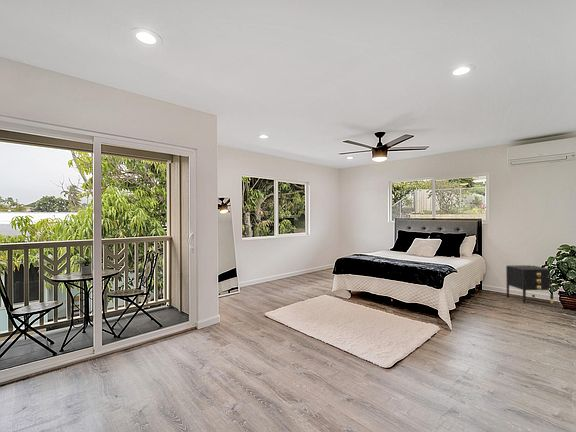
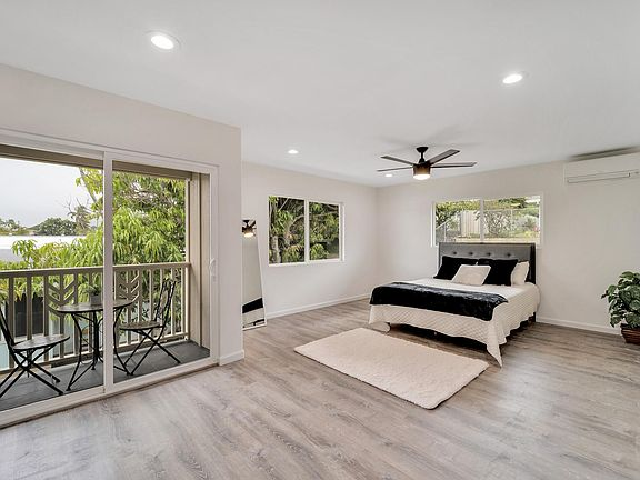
- nightstand (528, 283)
